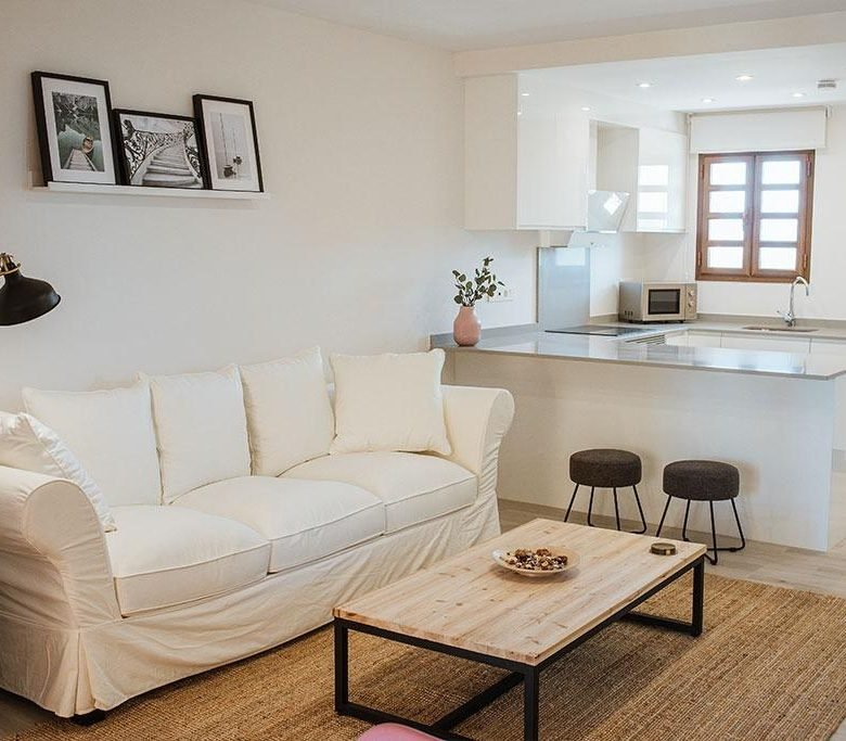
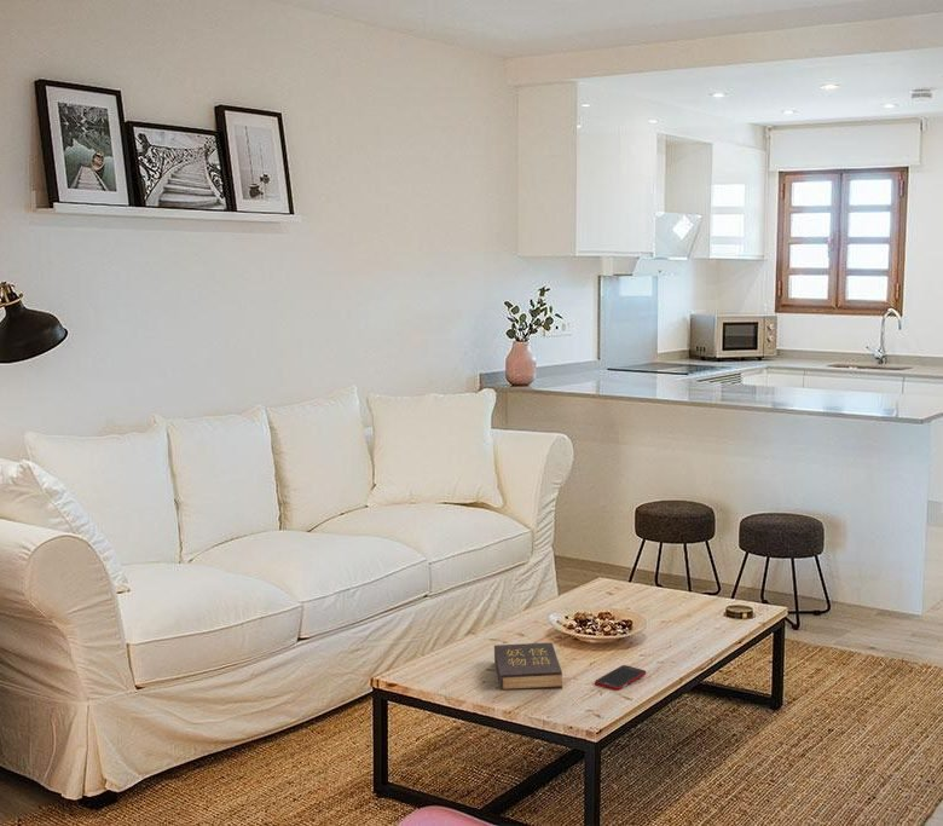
+ cell phone (620, 677)
+ hardback book (527, 666)
